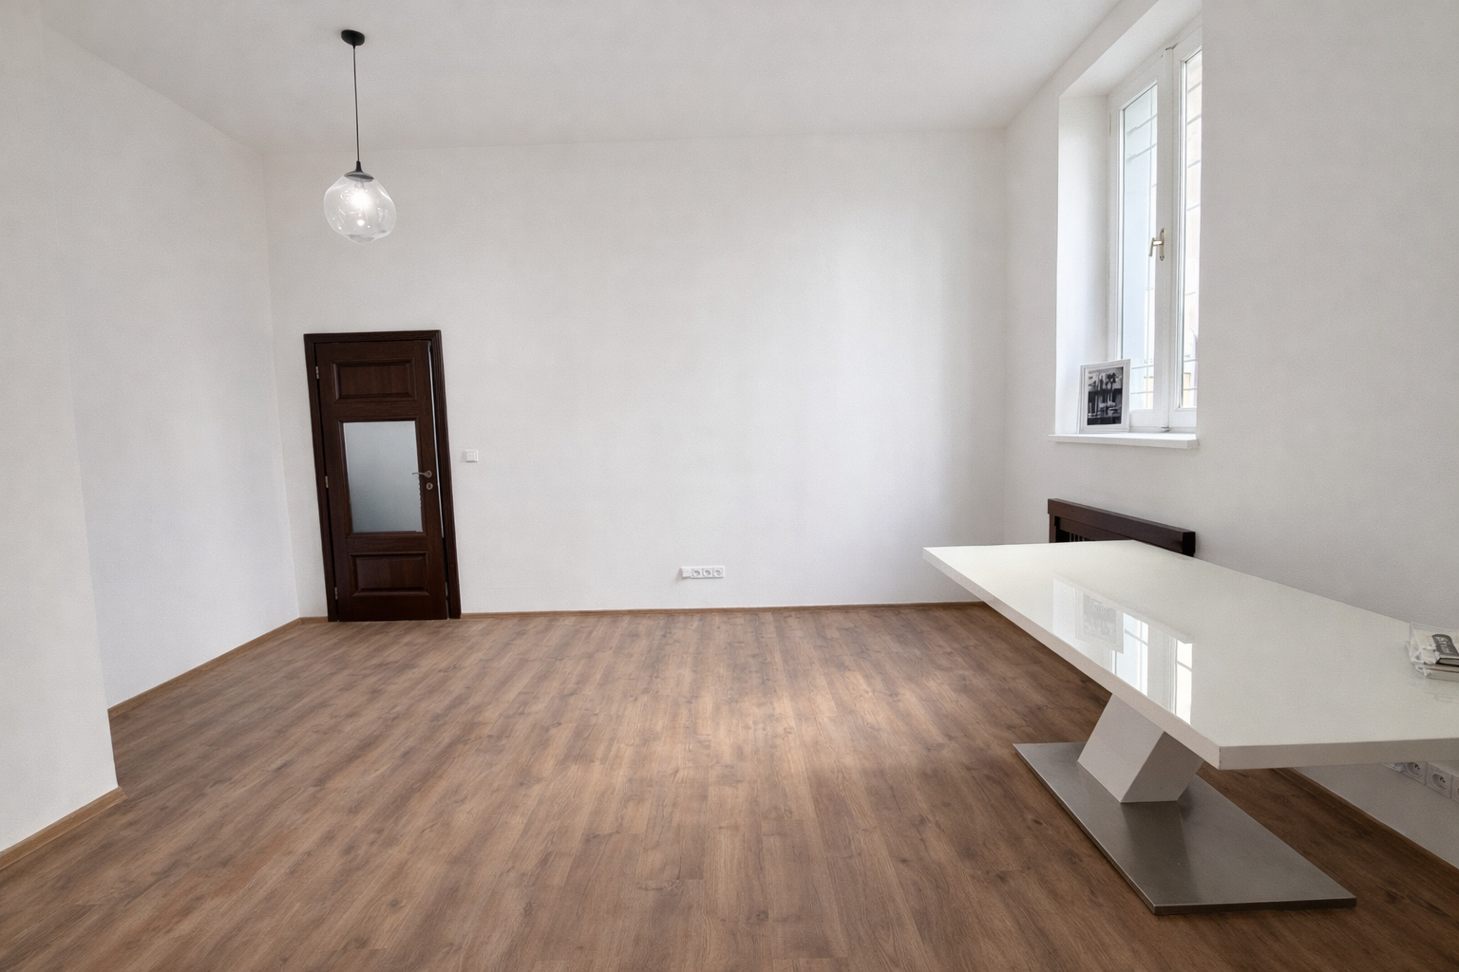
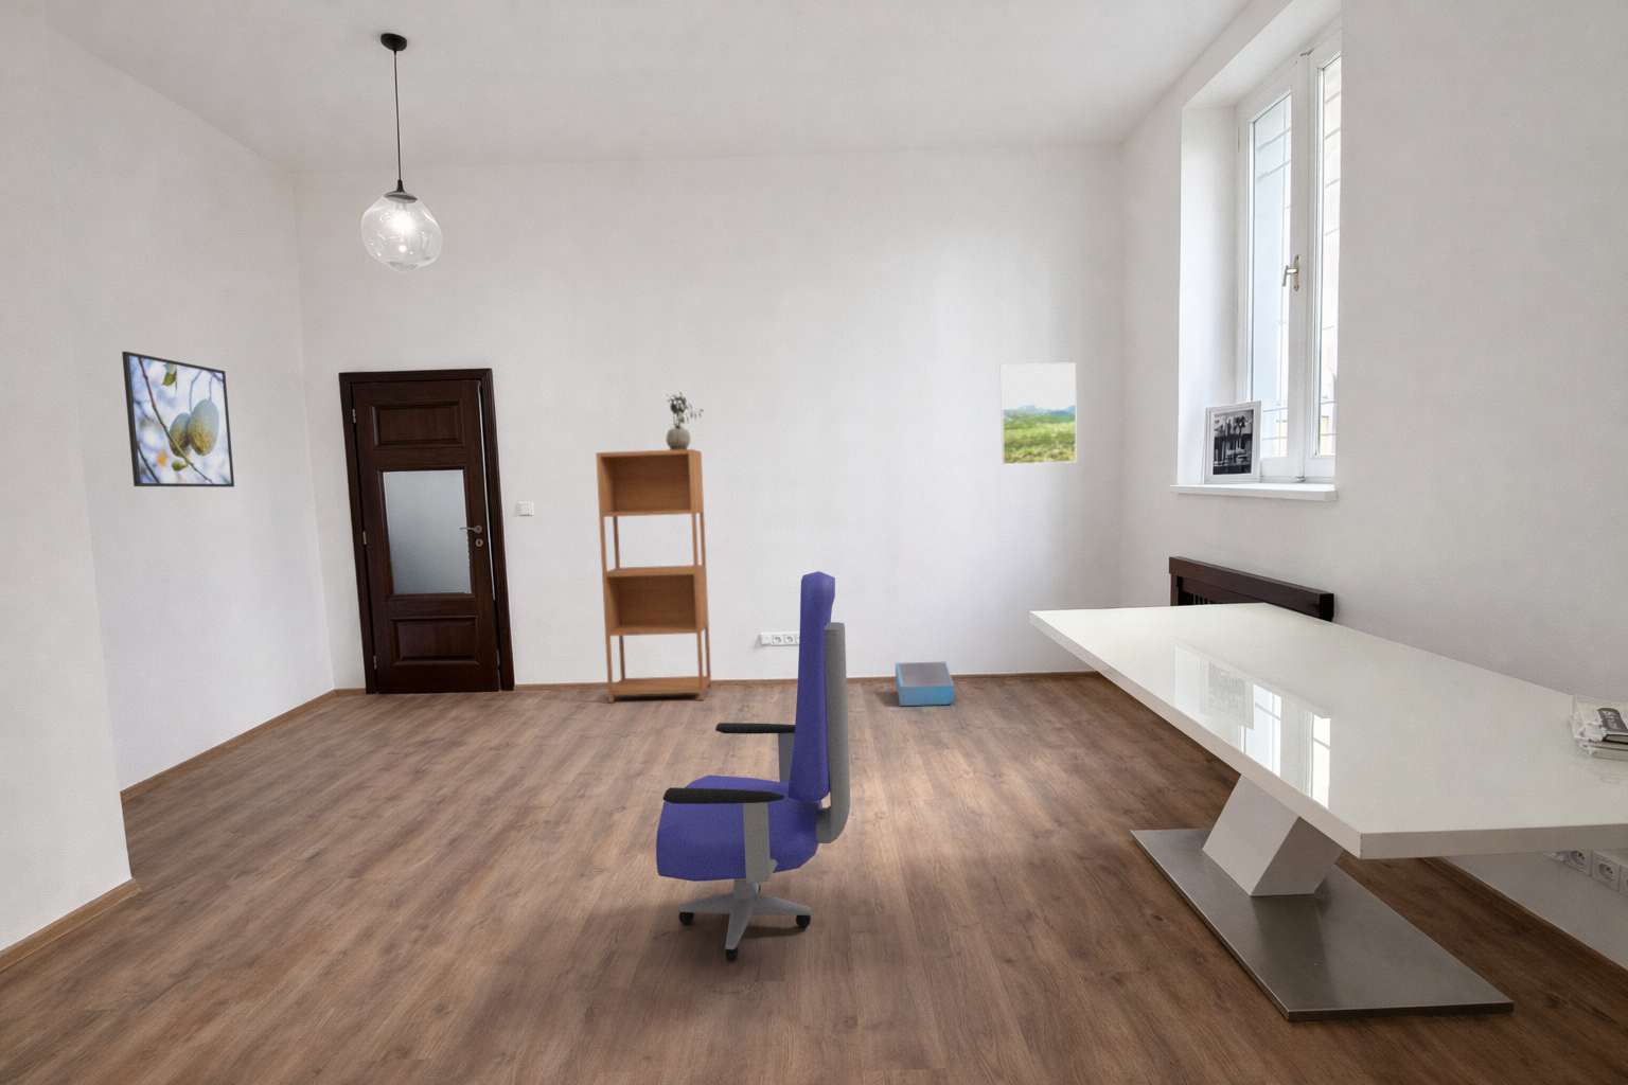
+ bookcase (655, 574)
+ office chair (752, 734)
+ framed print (182, 424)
+ storage bin (921, 678)
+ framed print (1038, 413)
+ potted plant (683, 420)
